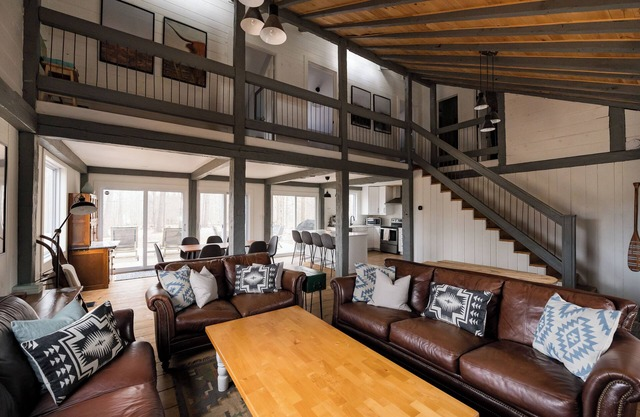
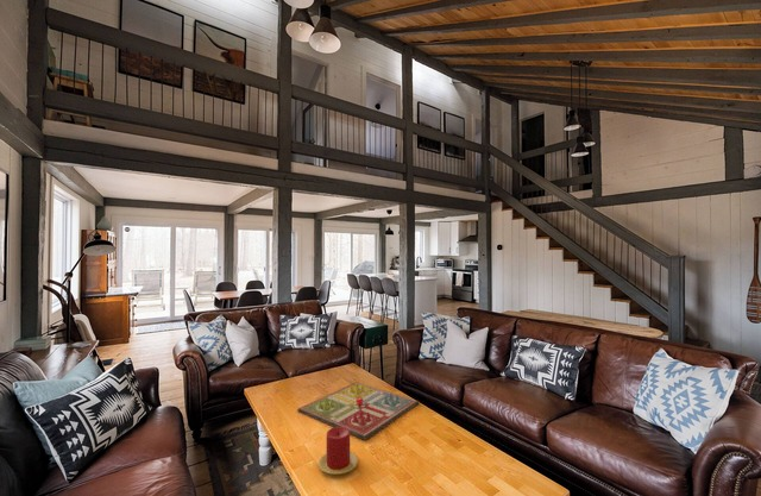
+ gameboard (359, 401)
+ candle (338, 448)
